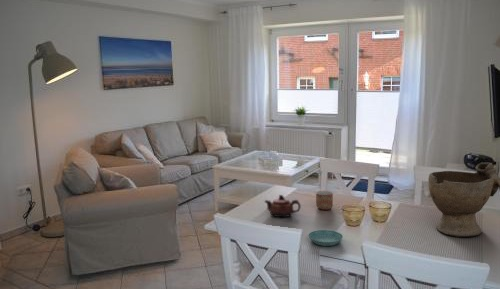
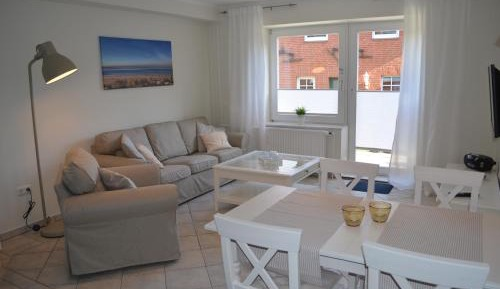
- ceramic bowl (465, 197)
- teapot (282, 204)
- mug (325, 199)
- saucer (325, 238)
